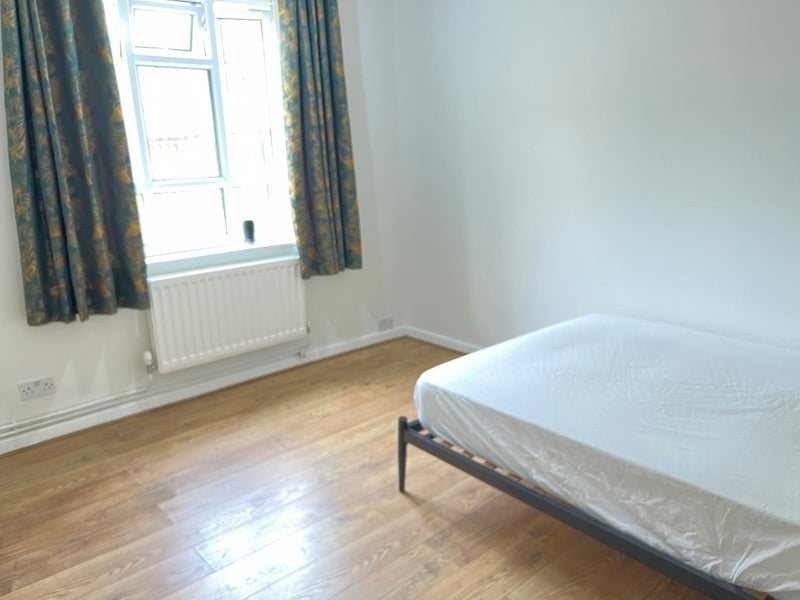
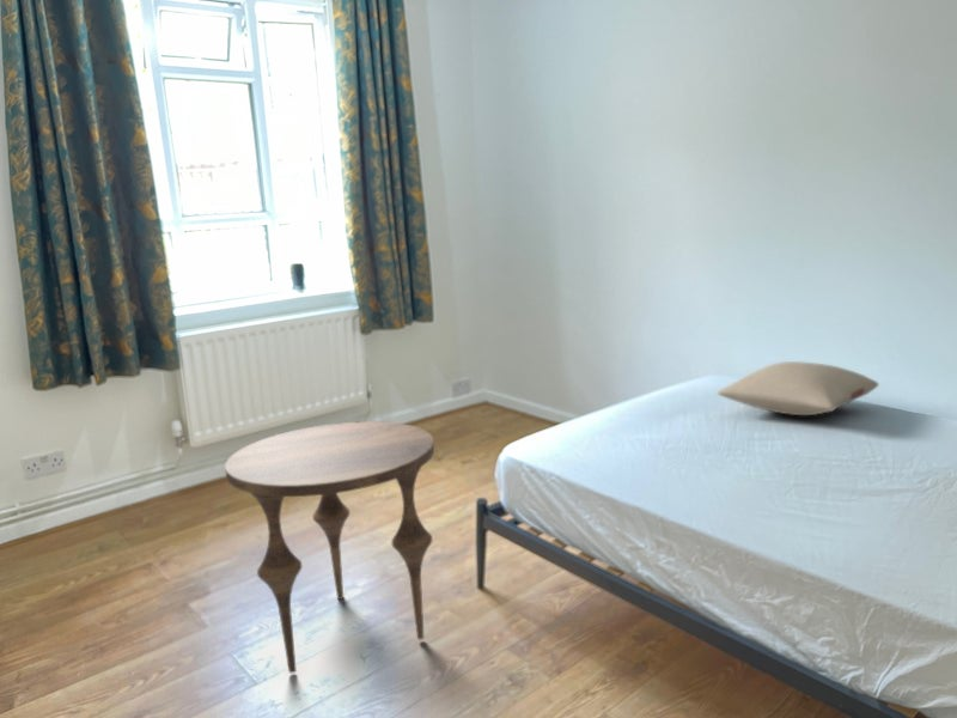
+ side table (339, 543)
+ pillow (796, 388)
